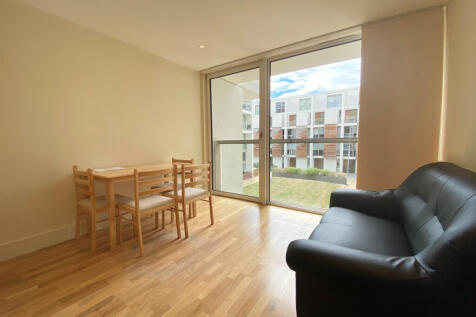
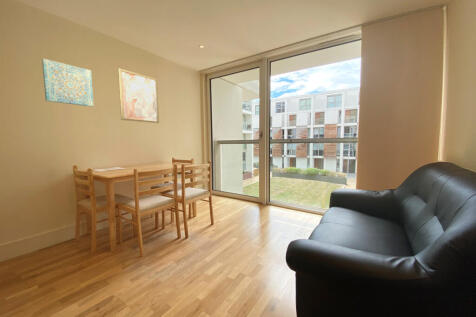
+ wall art (69, 84)
+ wall art (140, 98)
